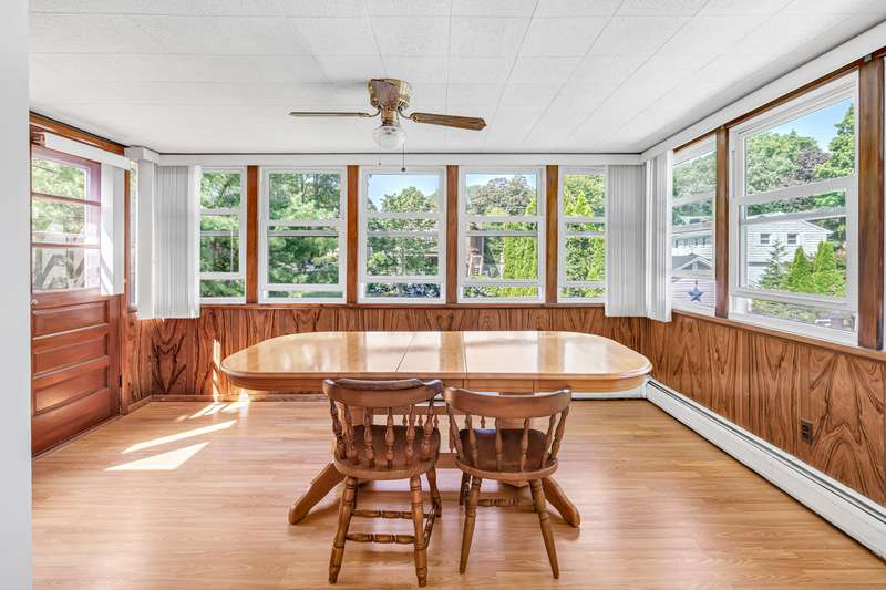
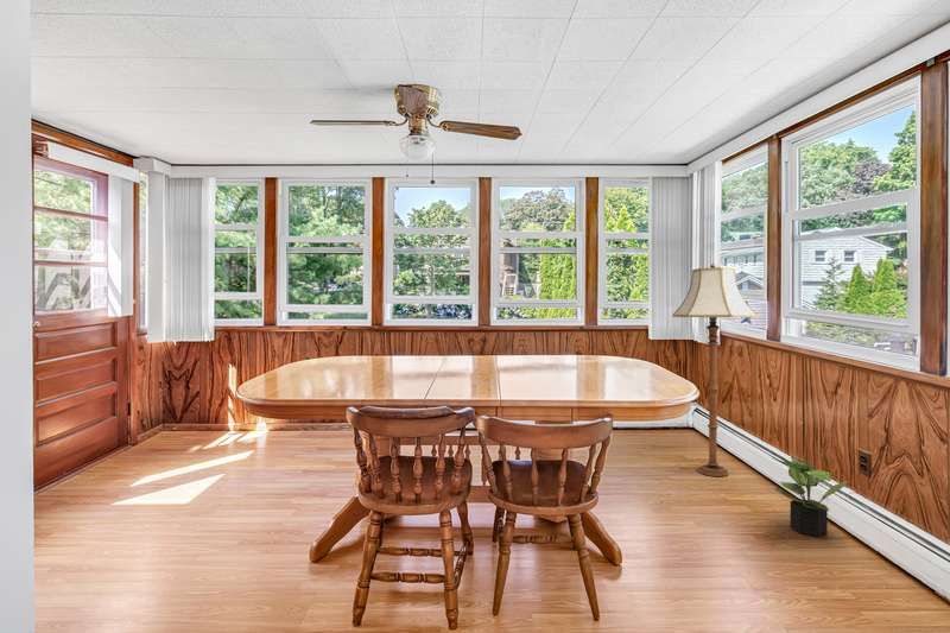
+ potted plant (800, 492)
+ floor lamp (712, 367)
